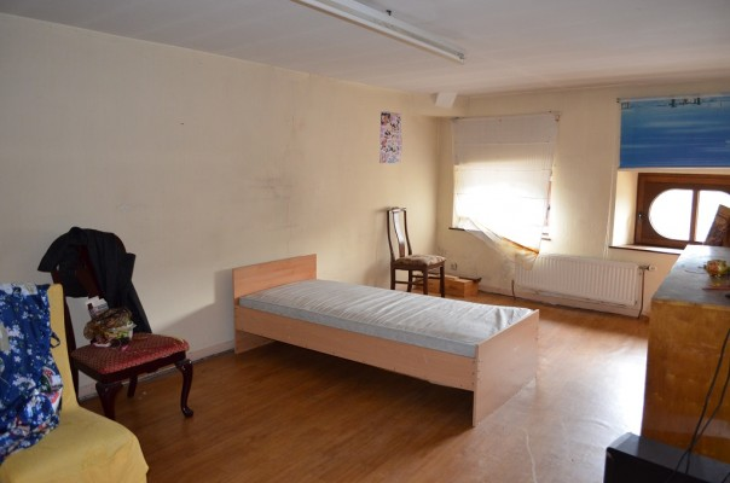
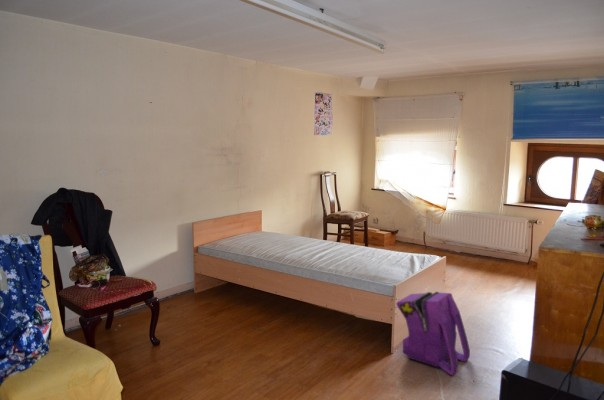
+ backpack (432, 326)
